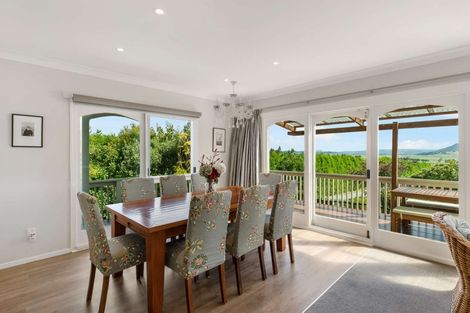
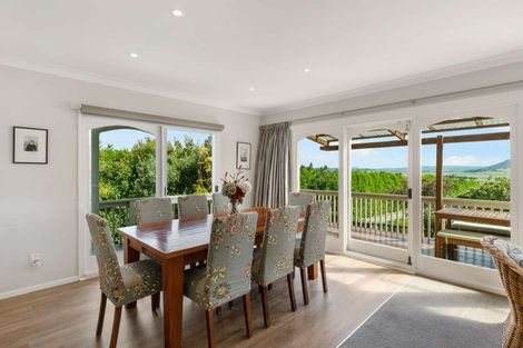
- chandelier (233, 104)
